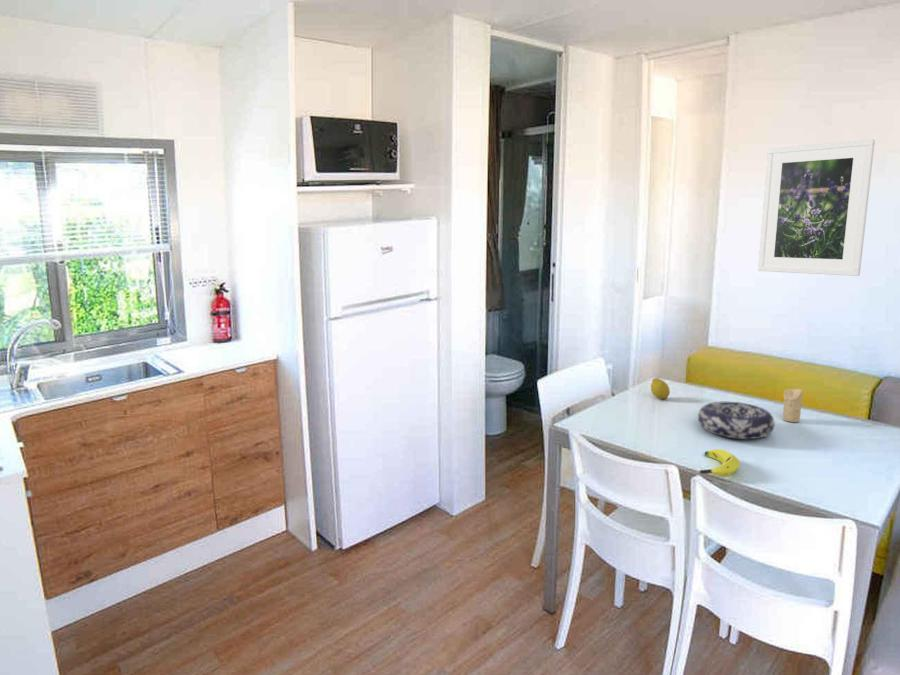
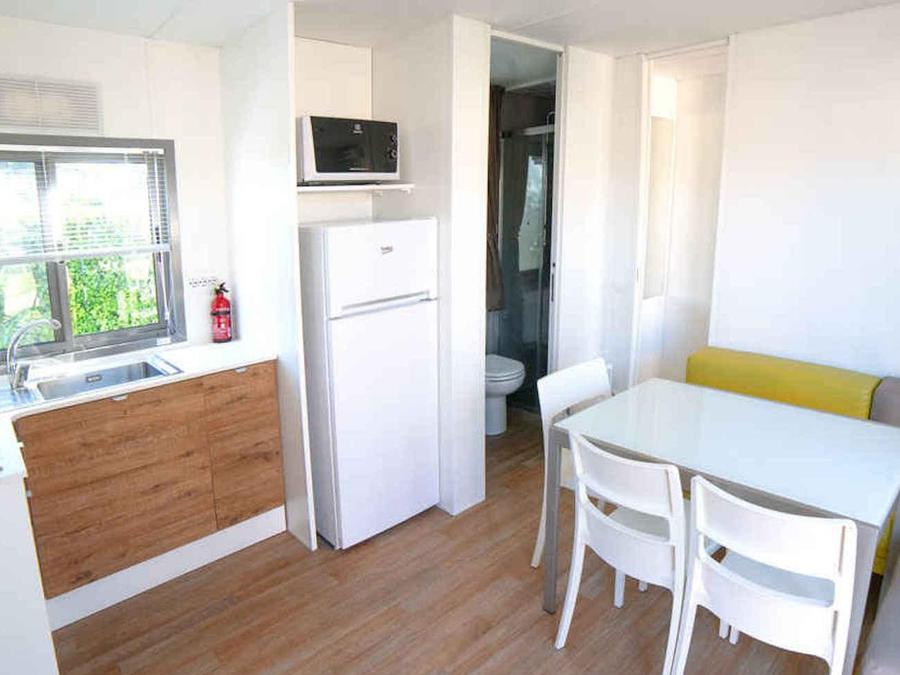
- fruit (660, 388)
- candle (792, 404)
- banana (714, 458)
- decorative bowl (735, 420)
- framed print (812, 210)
